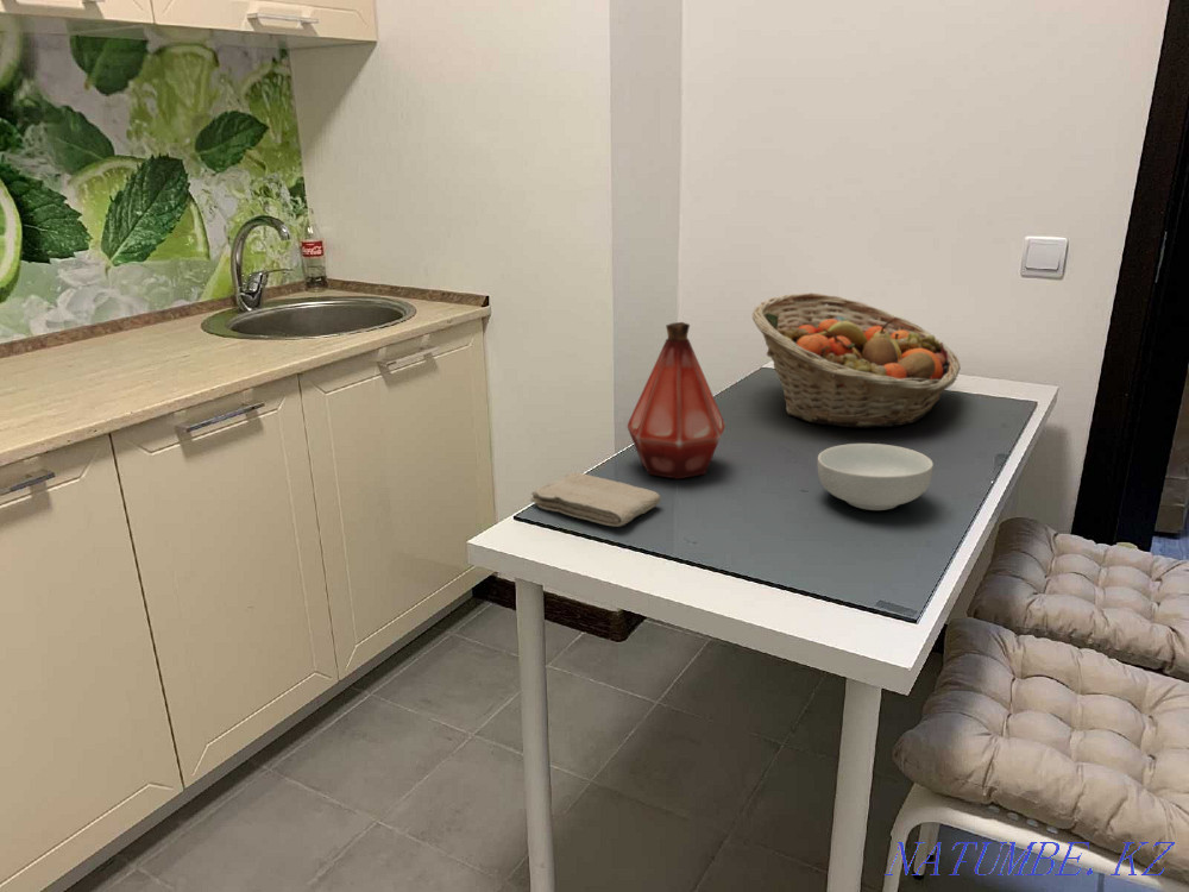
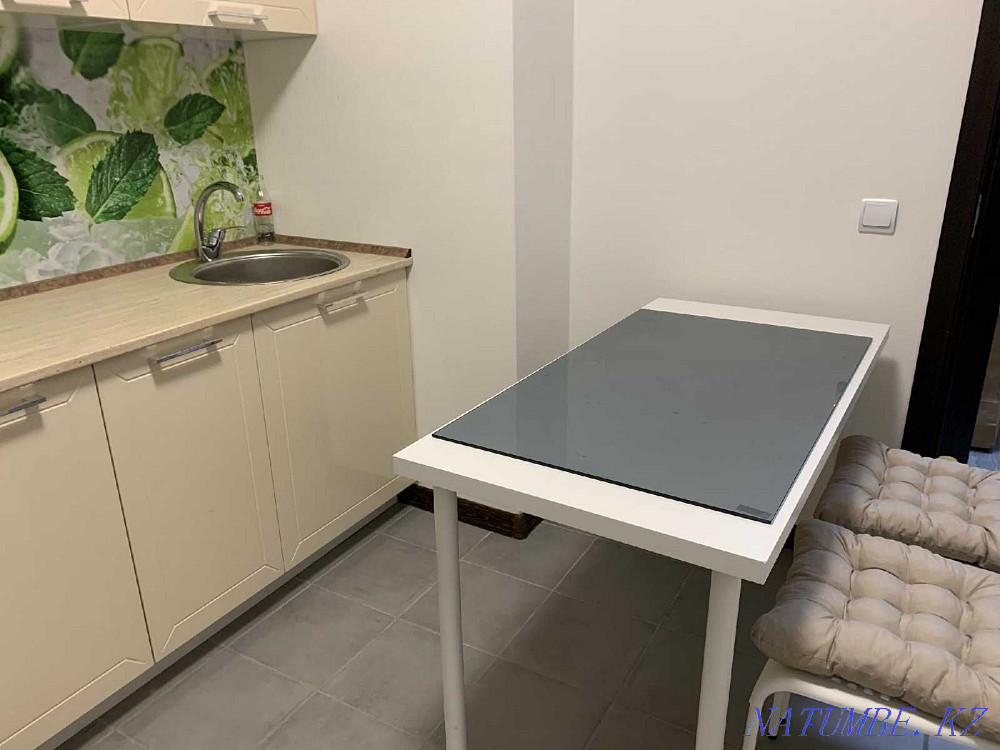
- fruit basket (854, 354)
- washcloth (594, 496)
- cereal bowl (873, 479)
- bottle (679, 396)
